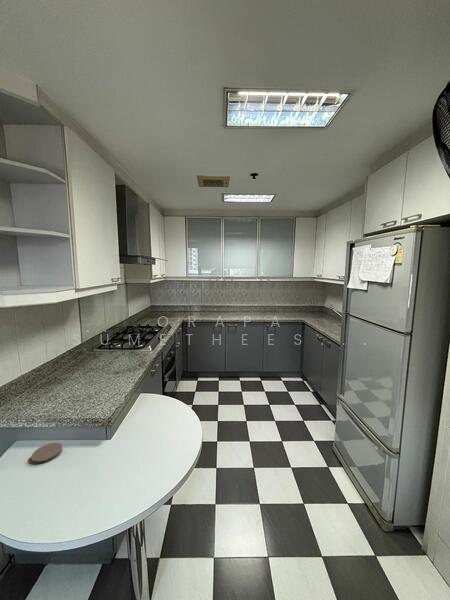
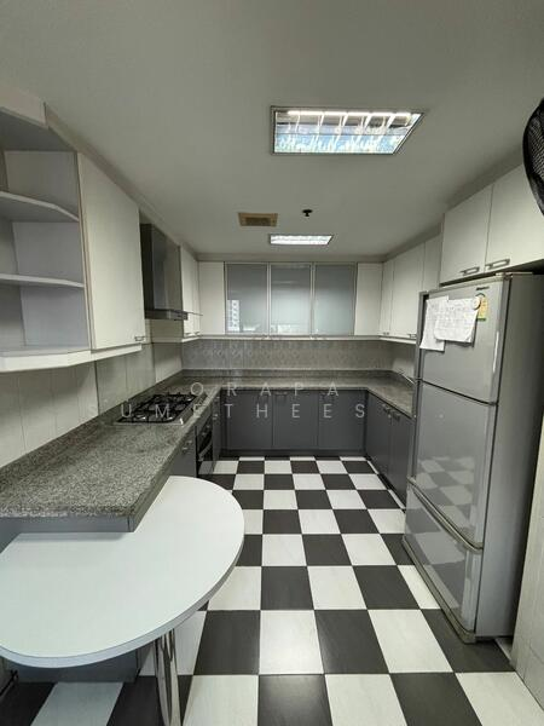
- coaster (47, 453)
